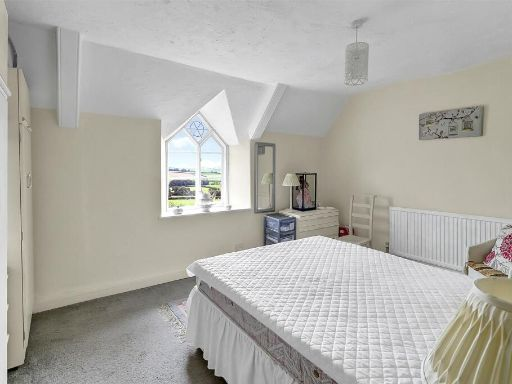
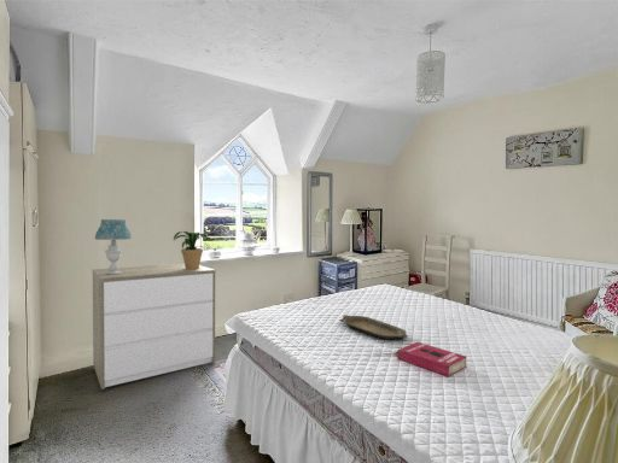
+ serving tray (372, 327)
+ dresser (154, 316)
+ book (431, 357)
+ potted plant (192, 250)
+ table lamp (113, 246)
